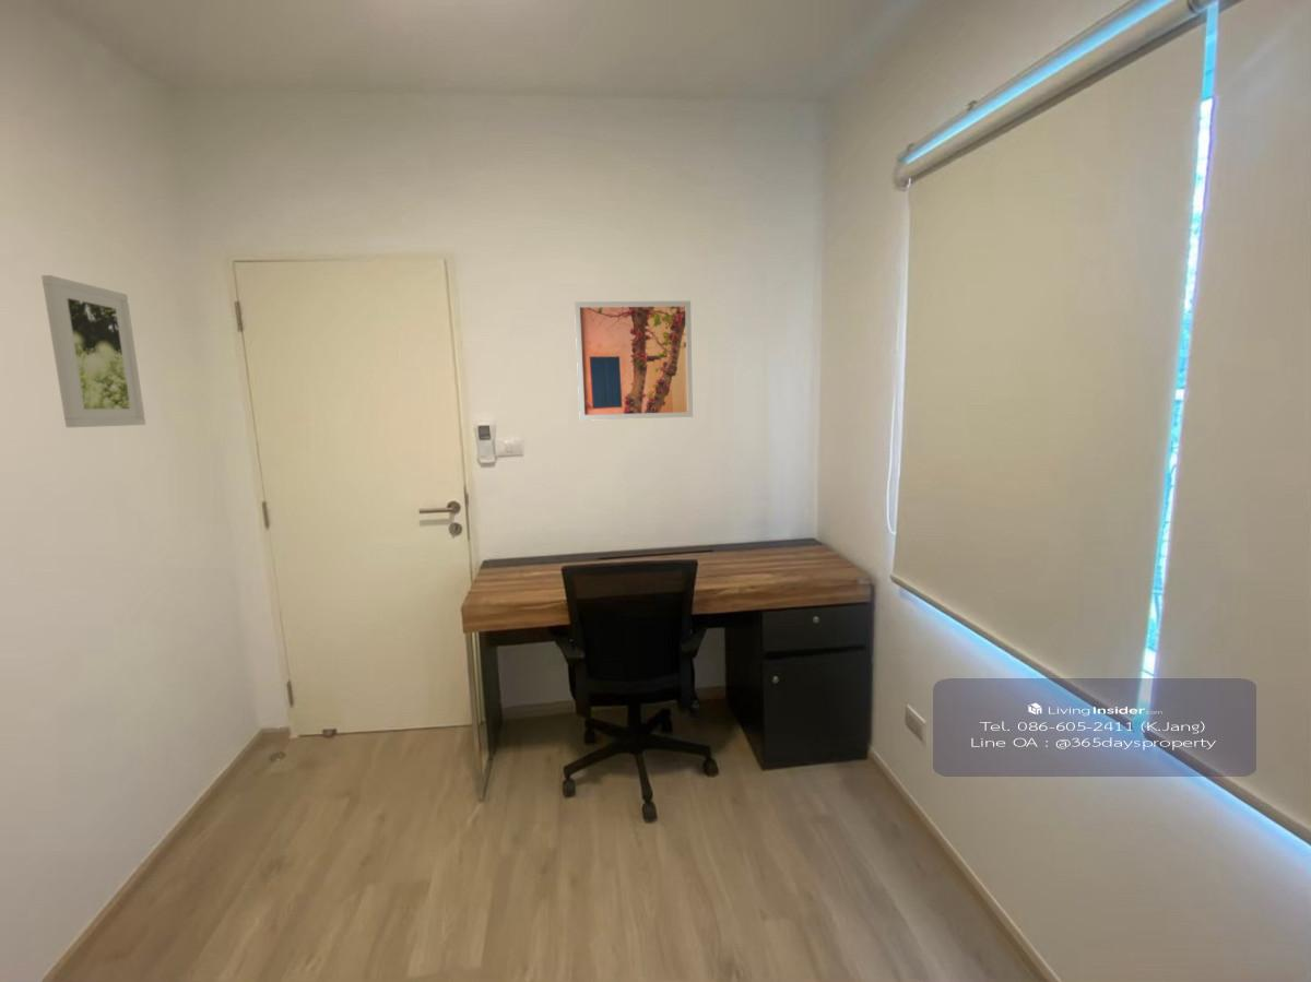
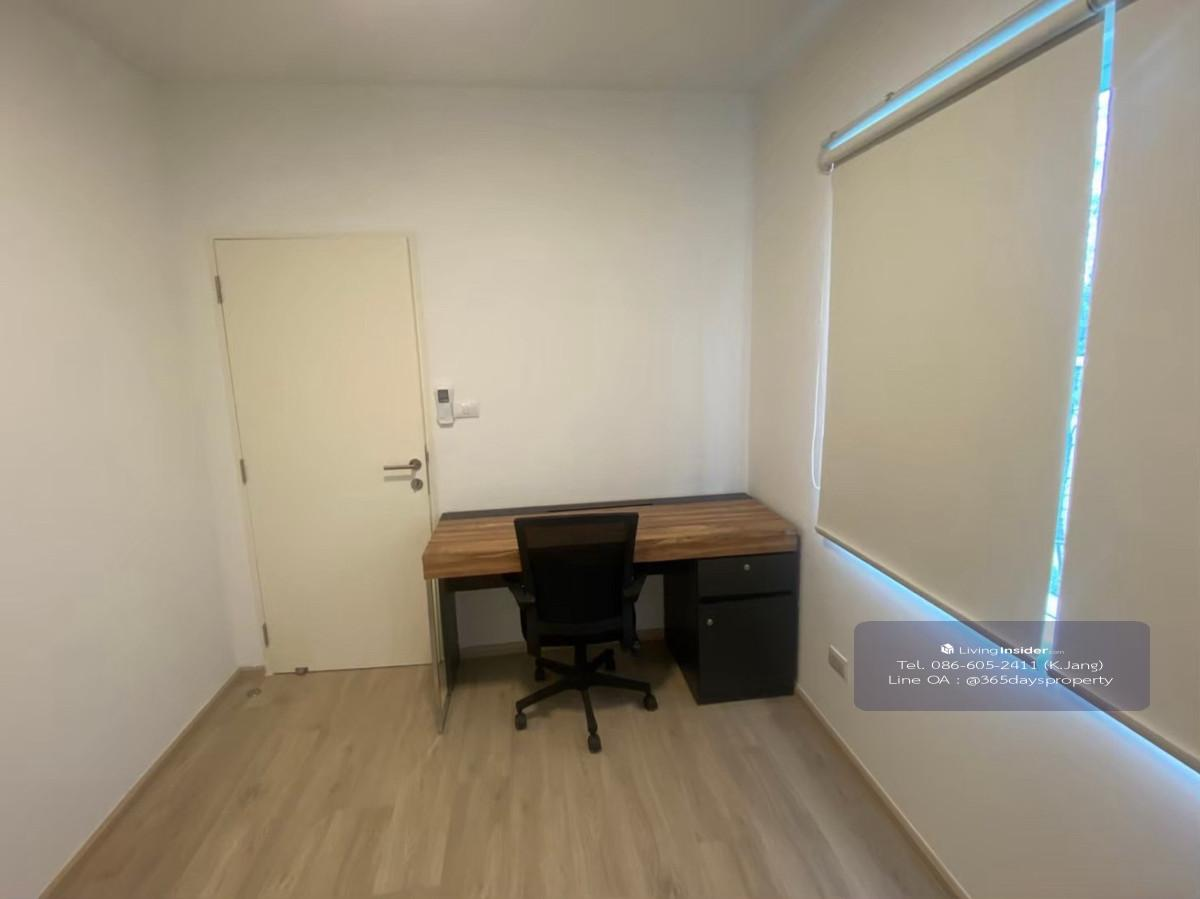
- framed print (98, 356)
- wall art (635, 360)
